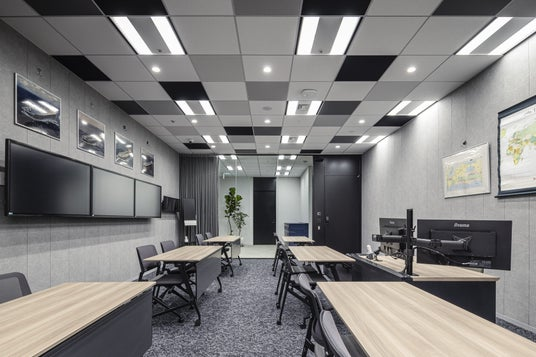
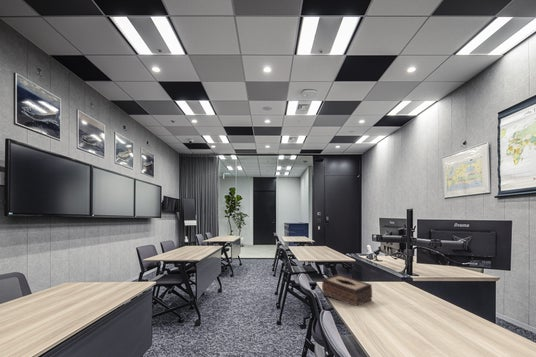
+ tissue box (346, 289)
